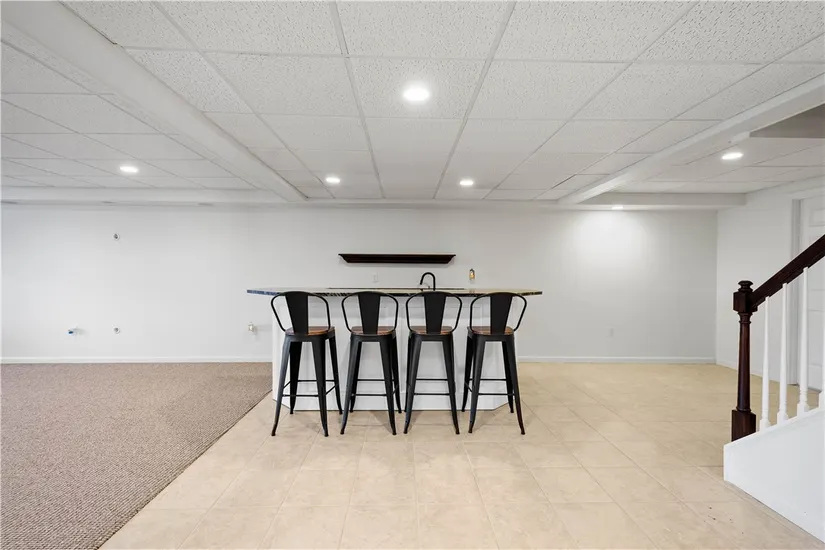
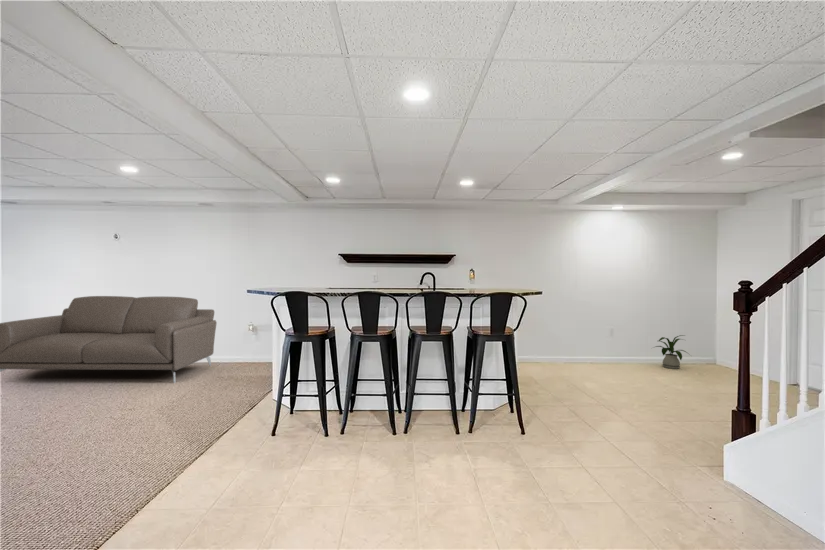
+ sofa (114, 335)
+ house plant (670, 349)
